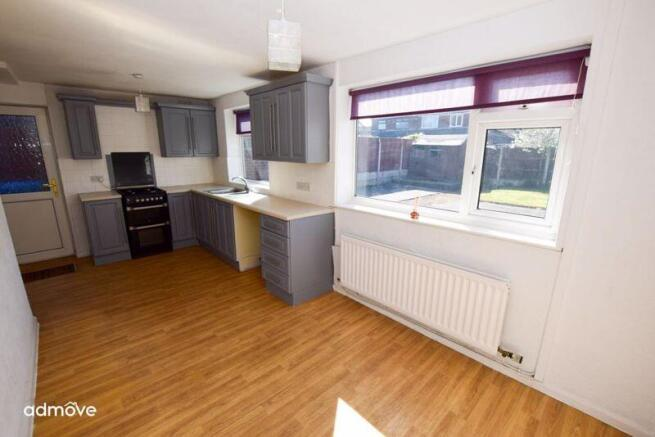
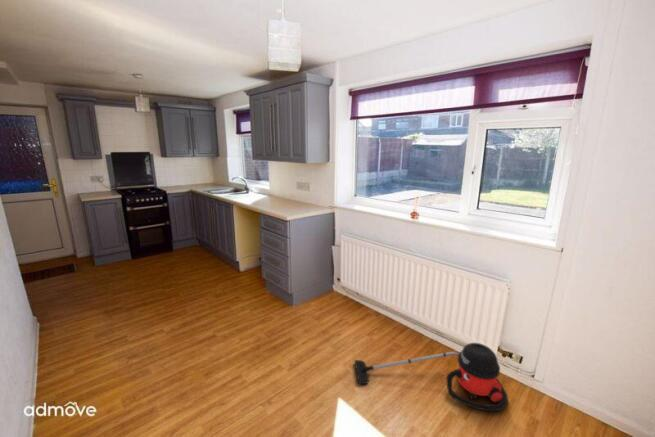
+ vacuum cleaner (427, 359)
